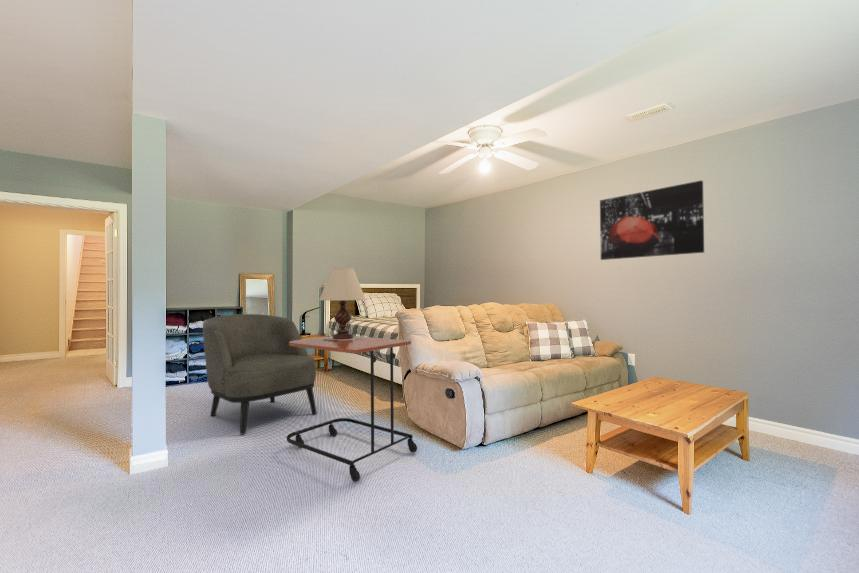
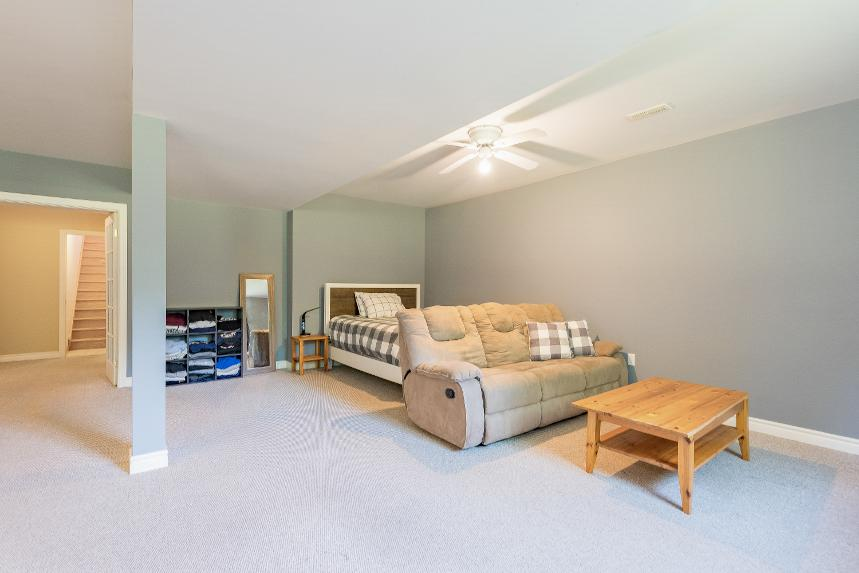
- side table (348, 418)
- wall art (647, 224)
- table lamp (342, 303)
- armchair (257, 364)
